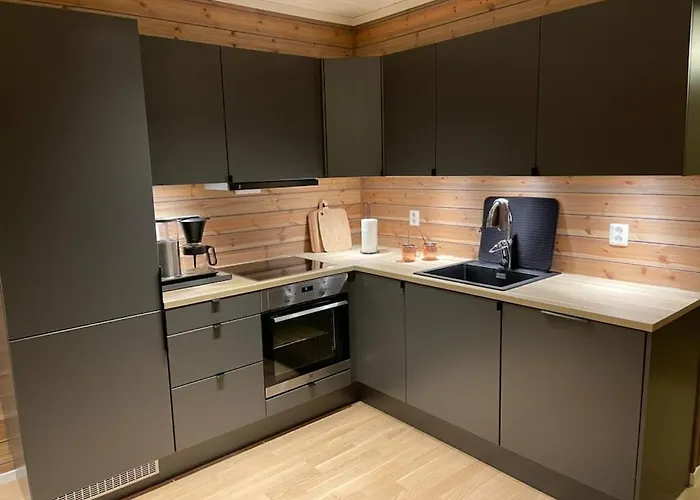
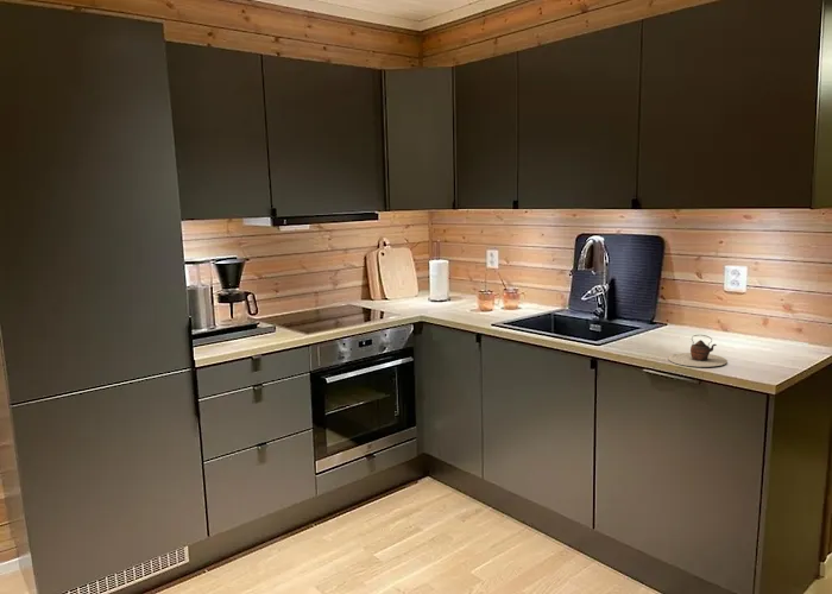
+ teapot (697, 347)
